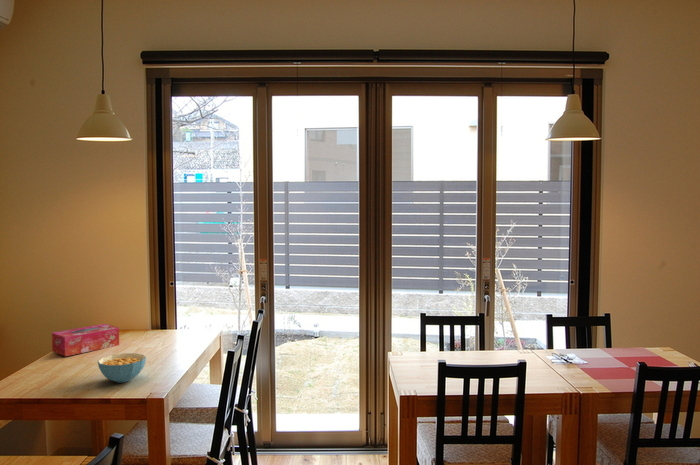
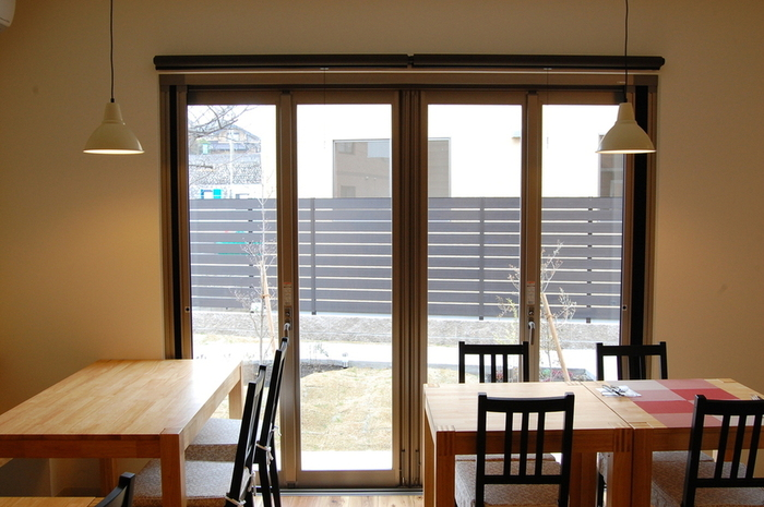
- tissue box (86, 339)
- cereal bowl (122, 369)
